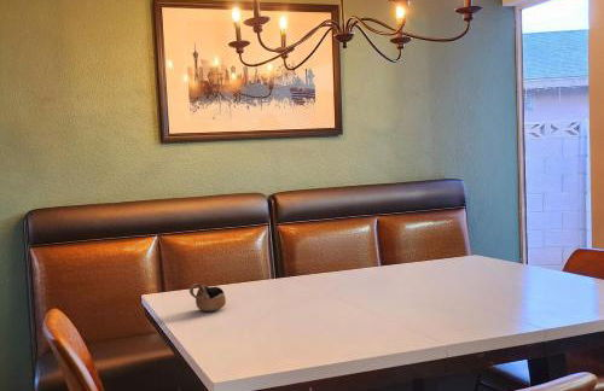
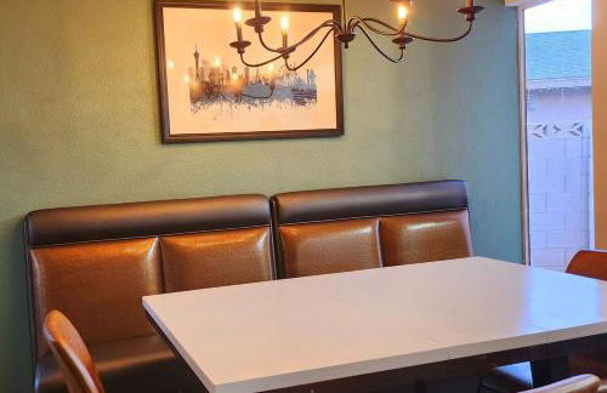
- cup (205, 294)
